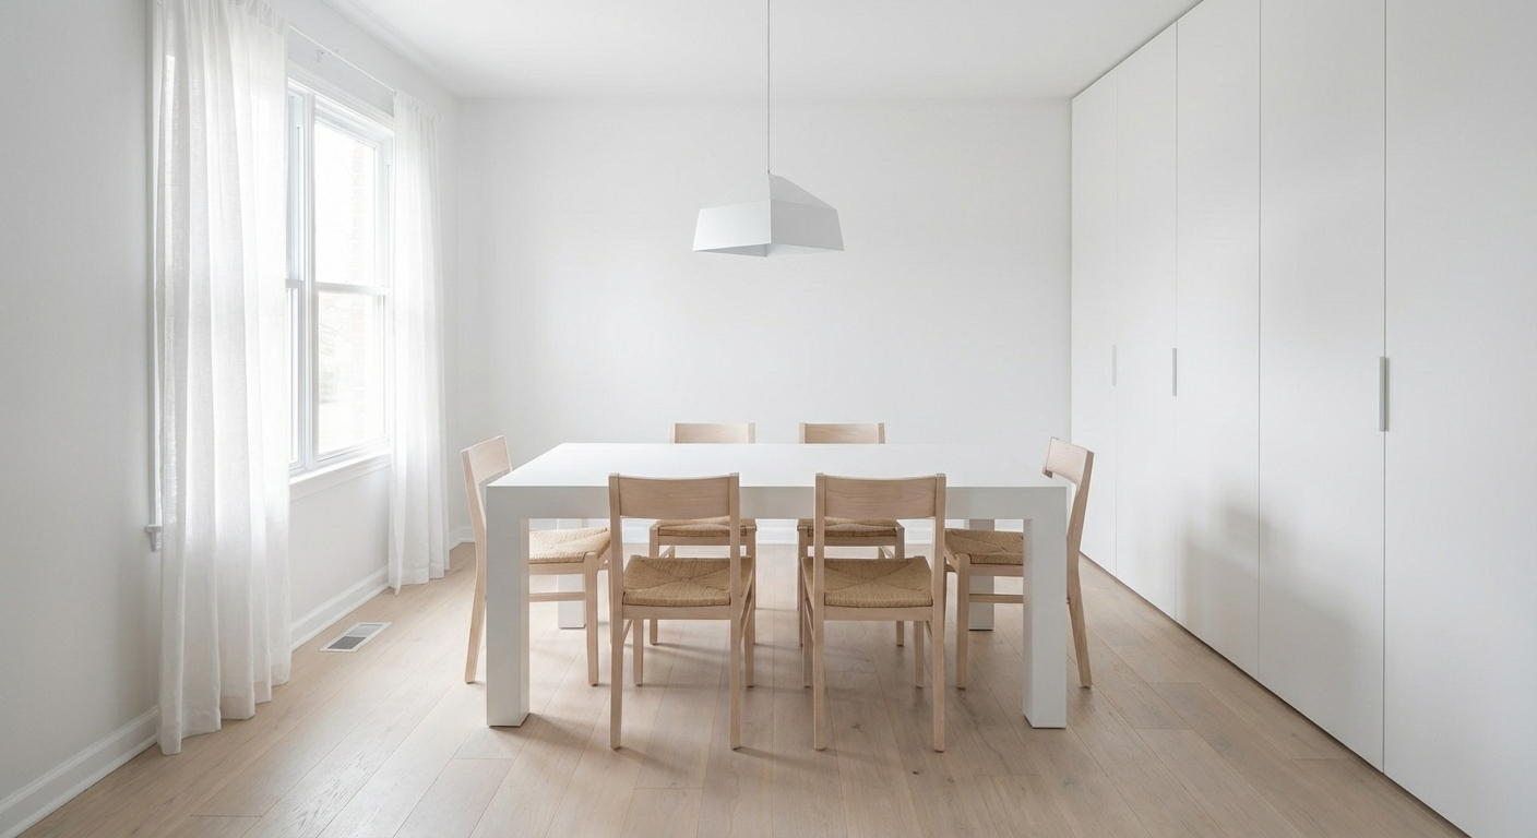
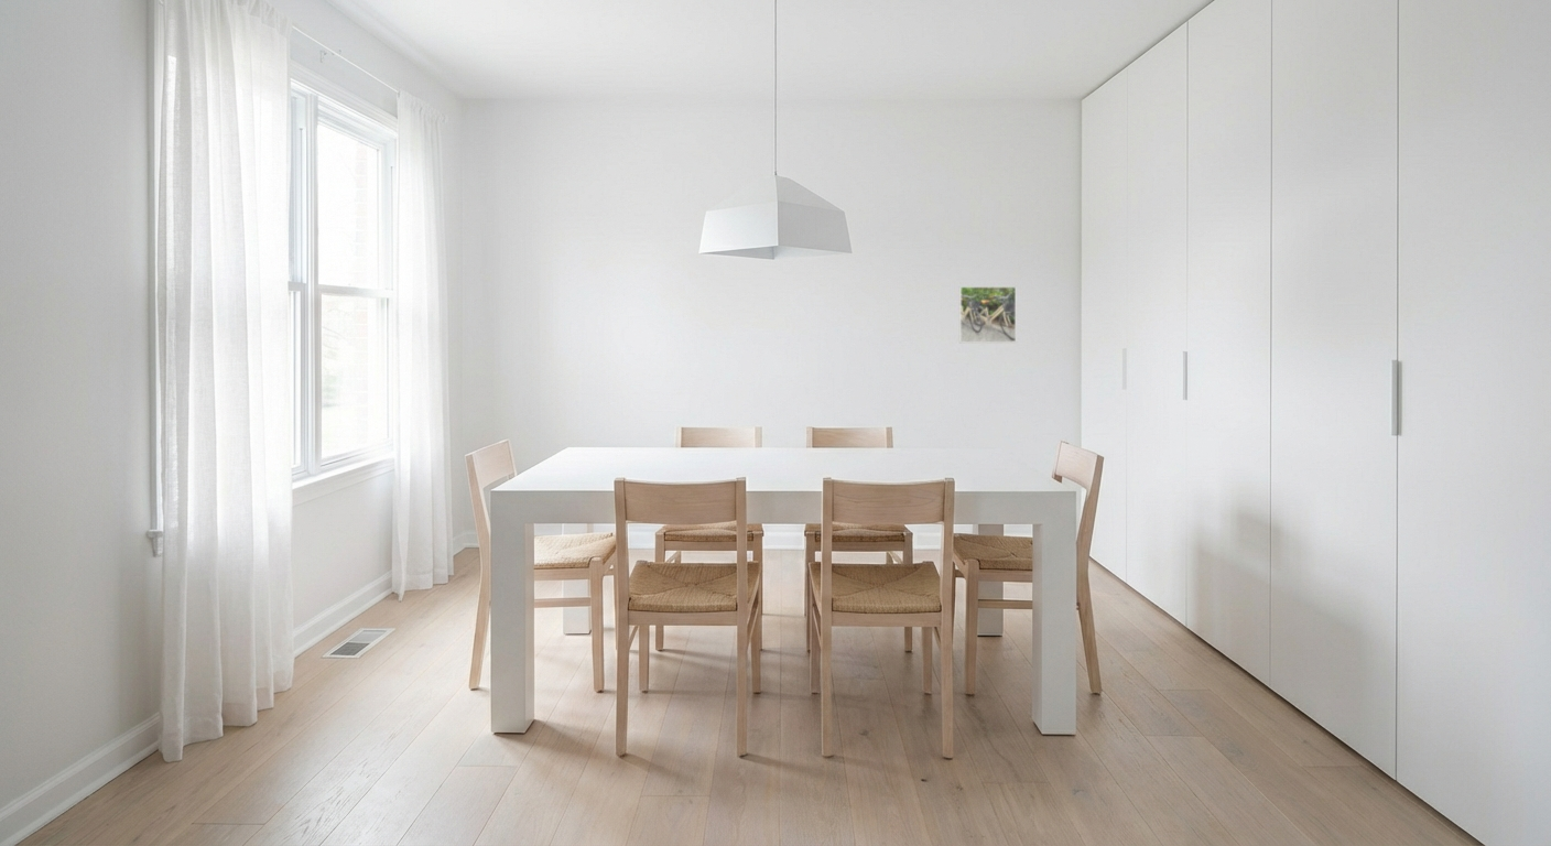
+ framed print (987, 314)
